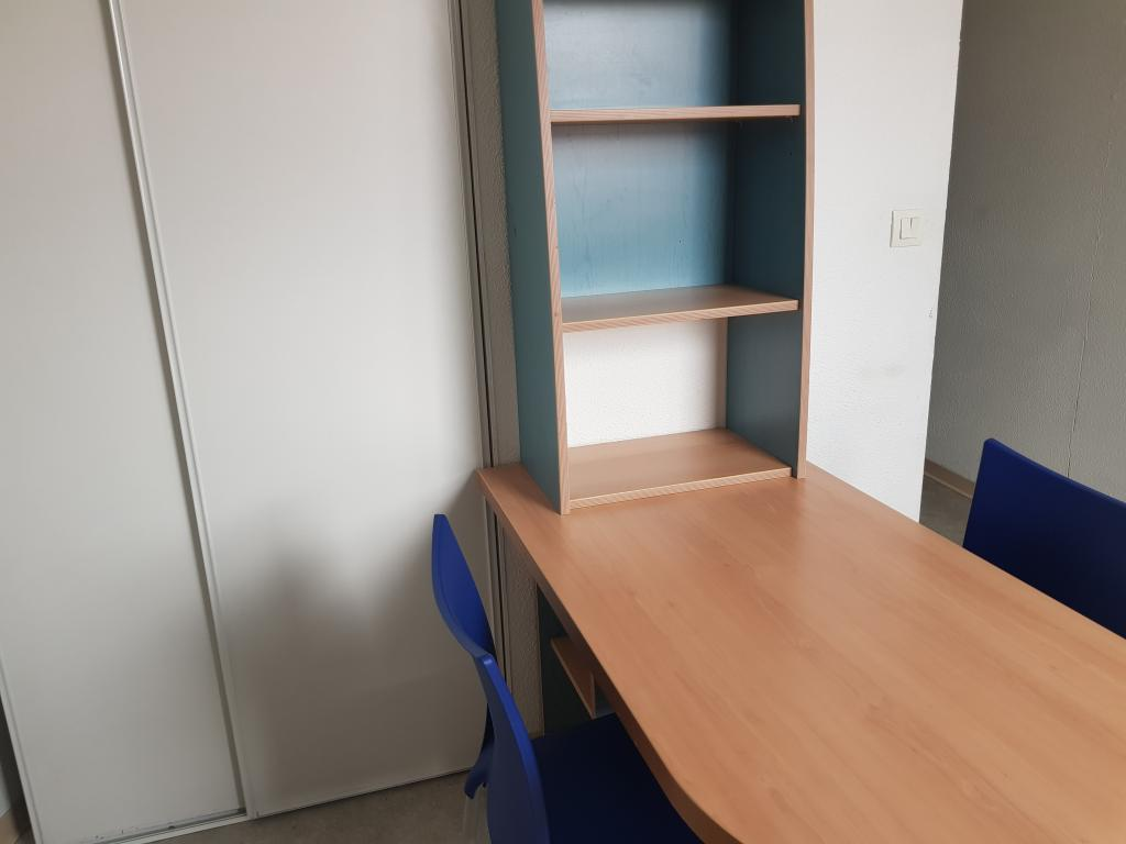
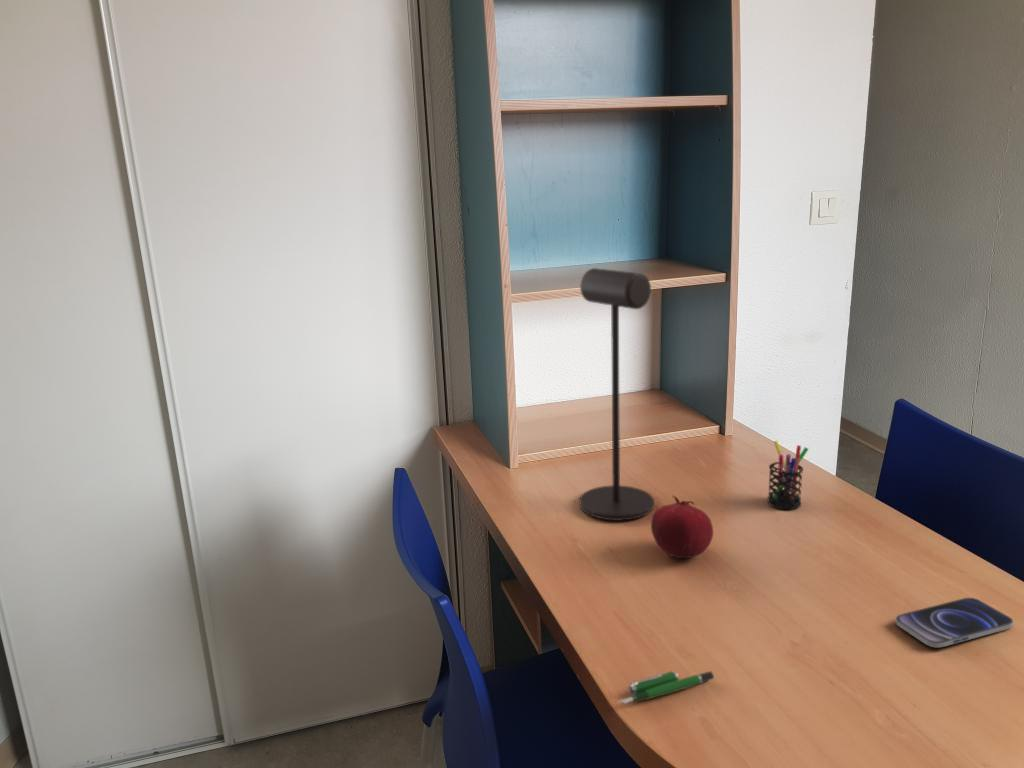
+ fruit (682, 527)
+ pen holder (790, 472)
+ desk lamp (615, 392)
+ smartphone (954, 621)
+ pen (662, 683)
